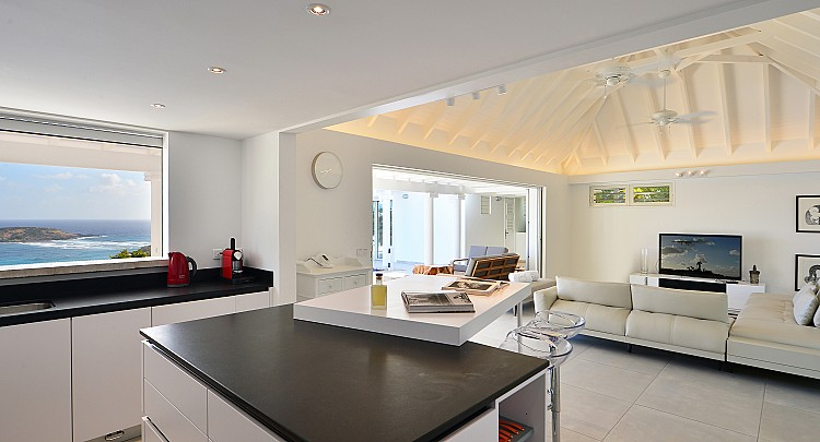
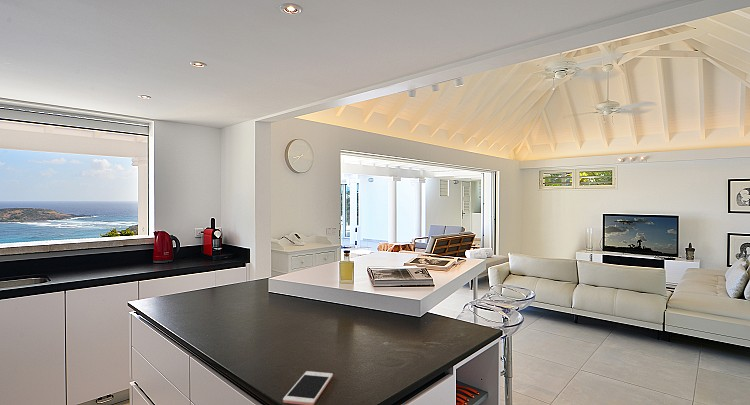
+ cell phone (309, 386)
